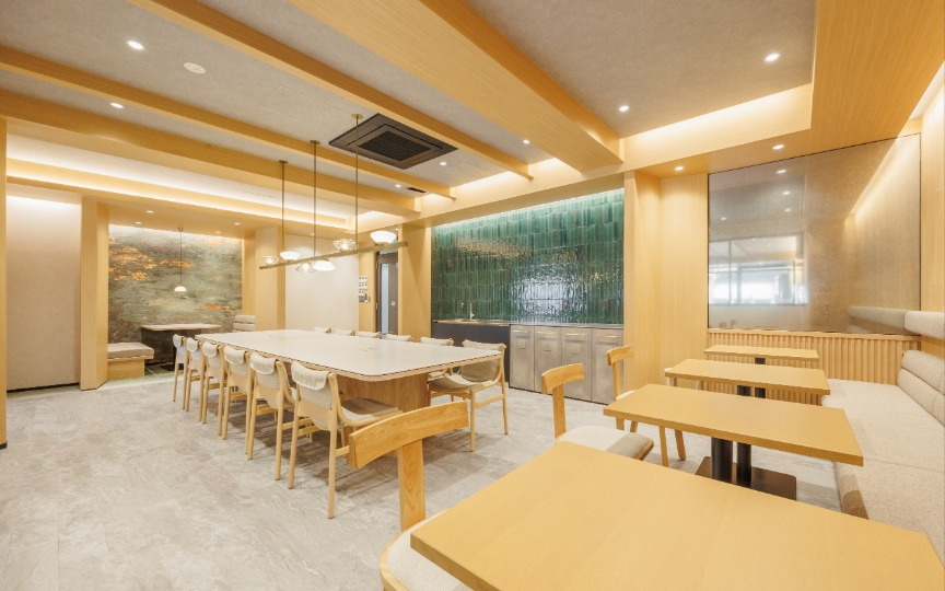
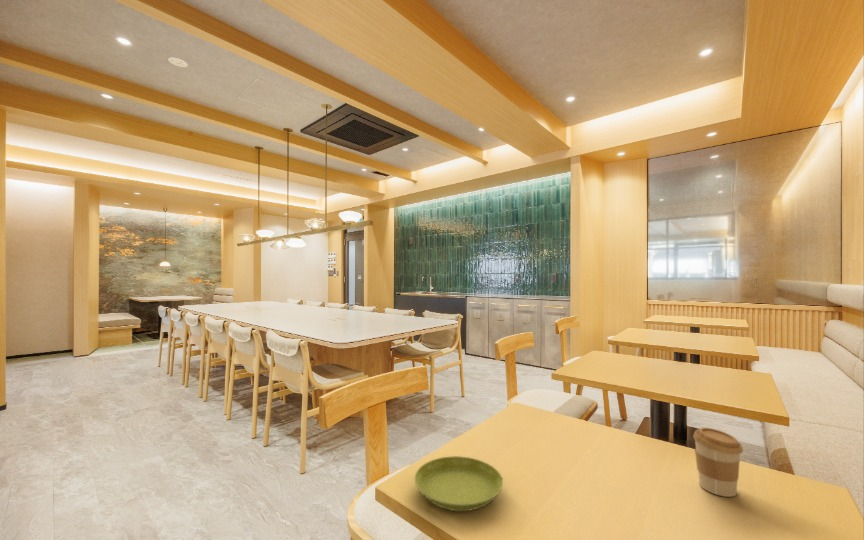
+ coffee cup (717, 460)
+ saucer (458, 483)
